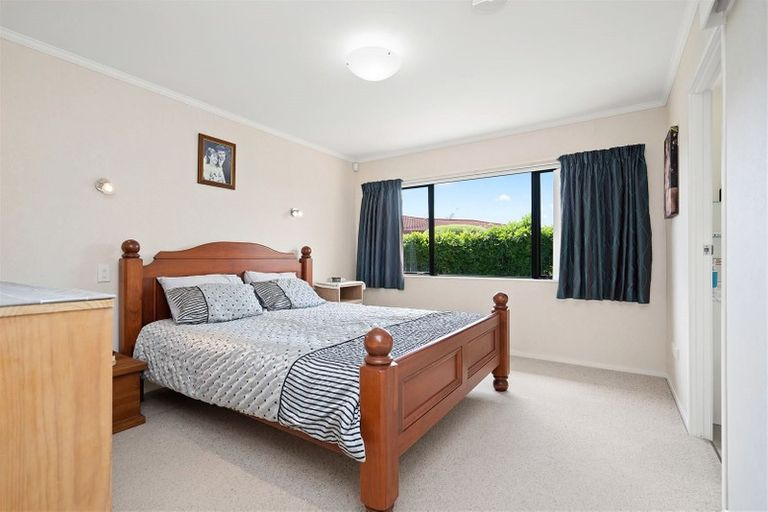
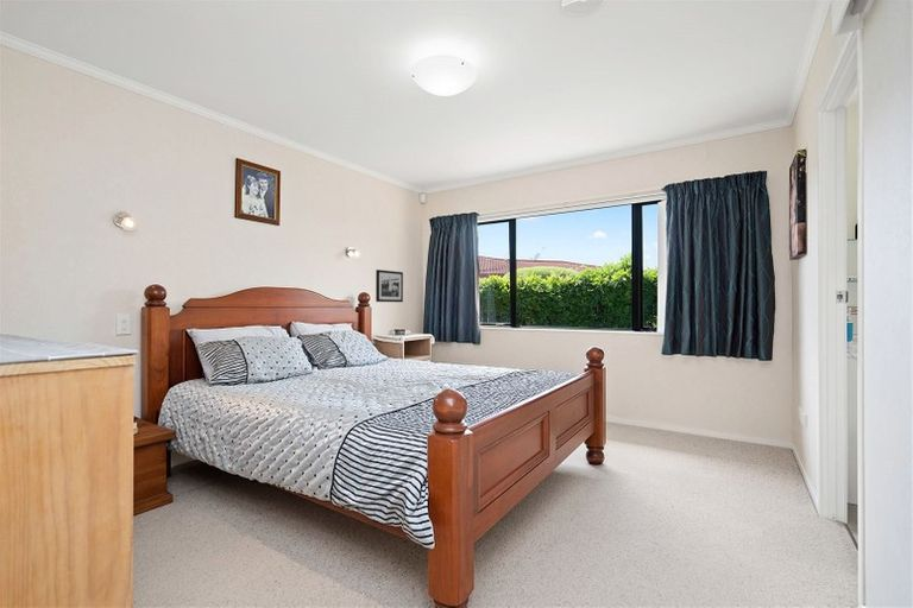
+ picture frame (389, 286)
